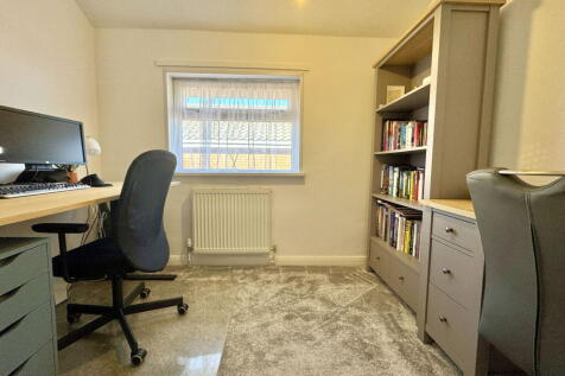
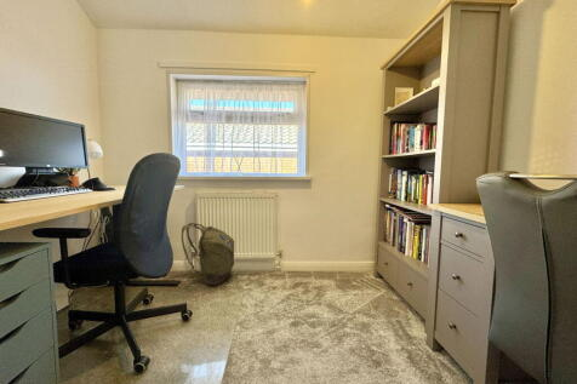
+ backpack (208, 250)
